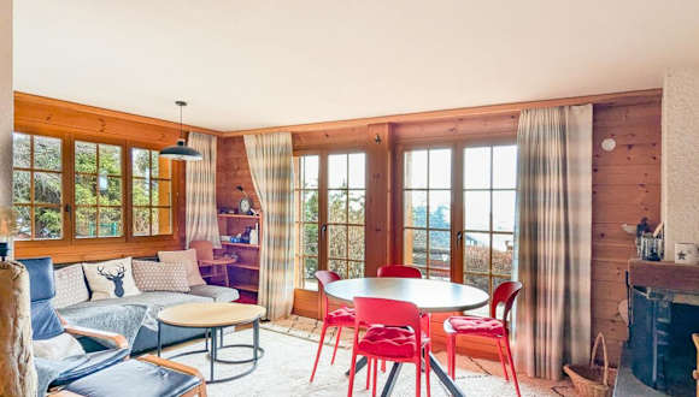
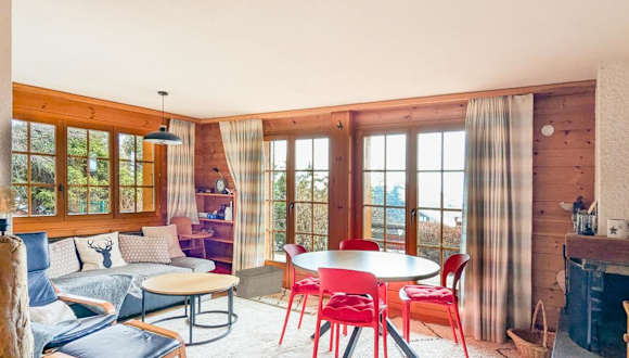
+ storage bin (259, 281)
